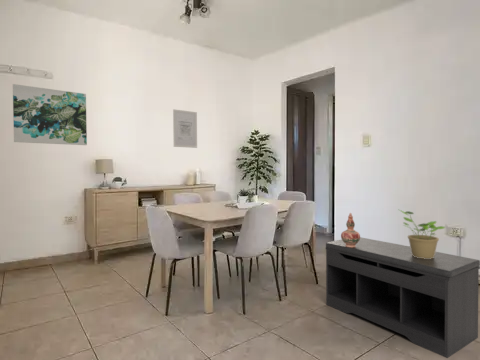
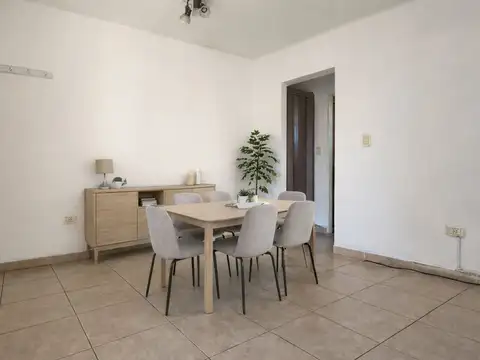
- wall art (185, 129)
- decorative vase (350, 229)
- potted plant (422, 233)
- wall art (51, 116)
- bench (393, 284)
